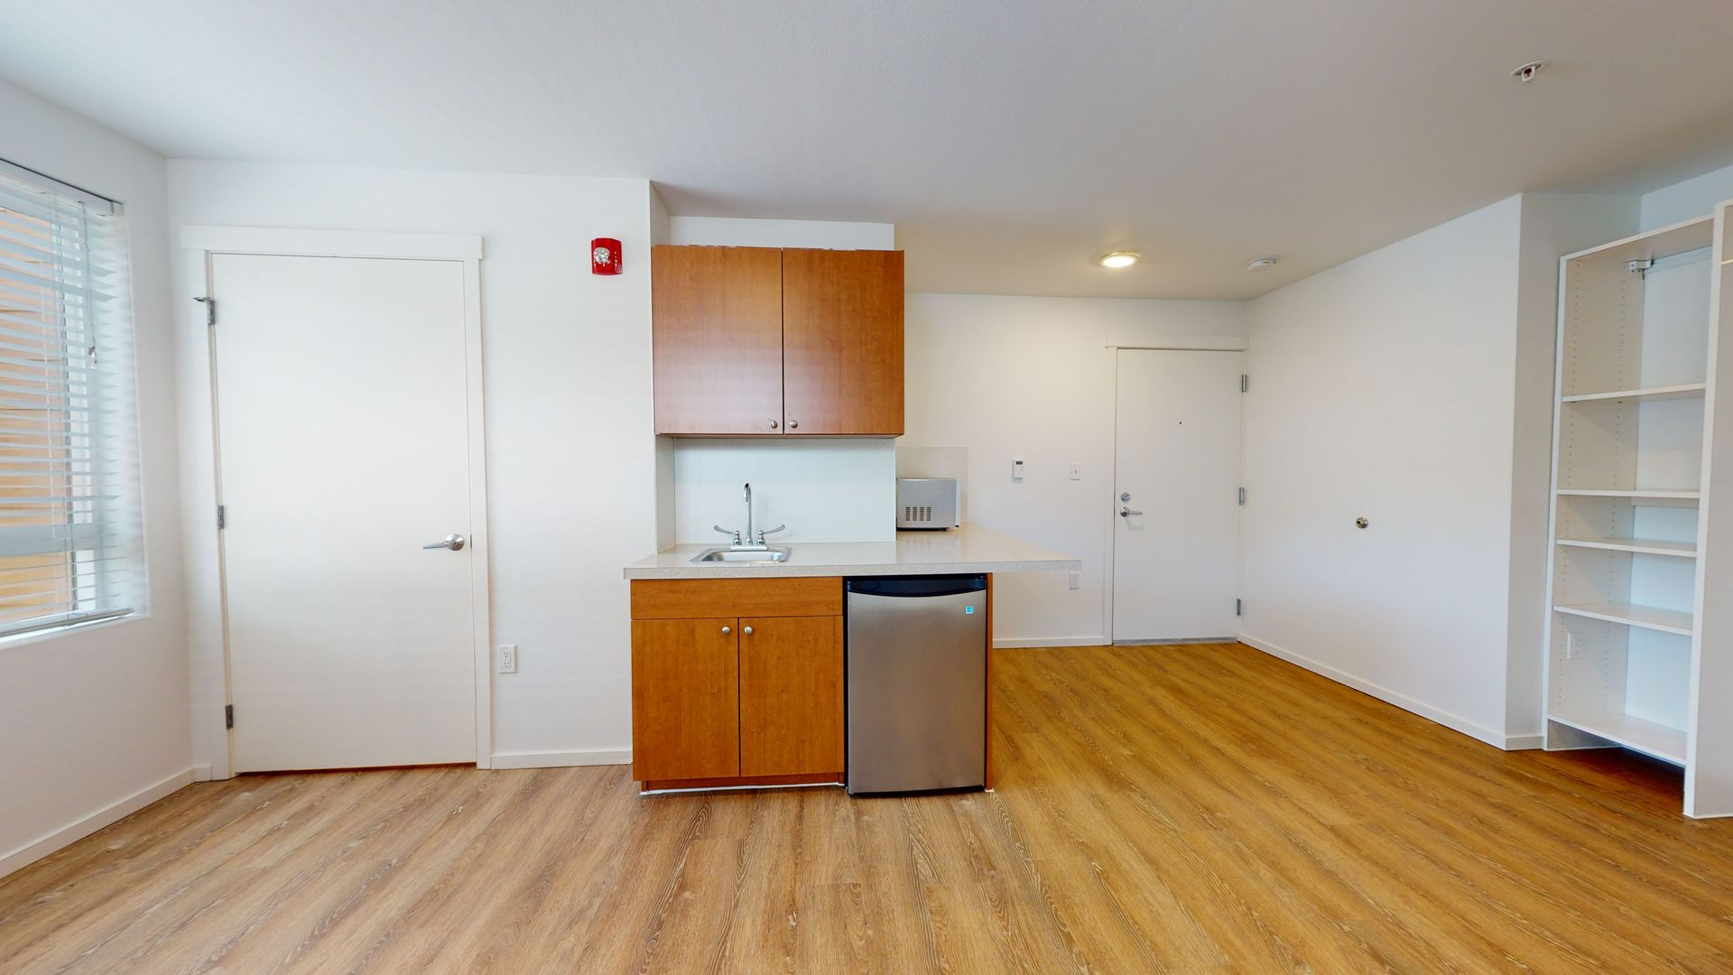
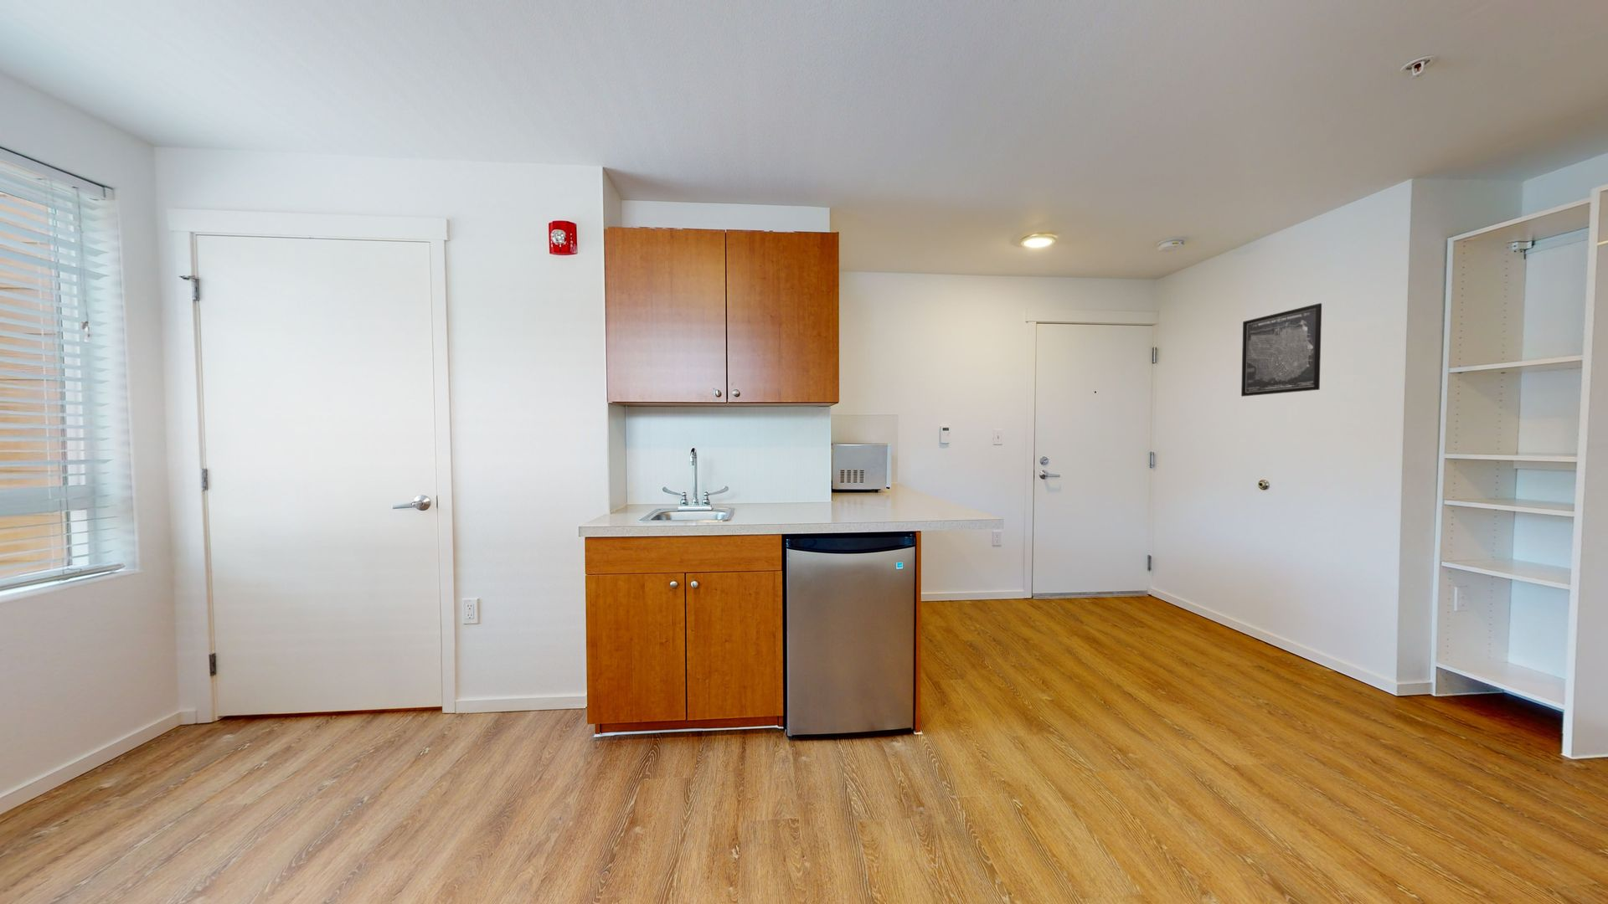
+ wall art (1278, 353)
